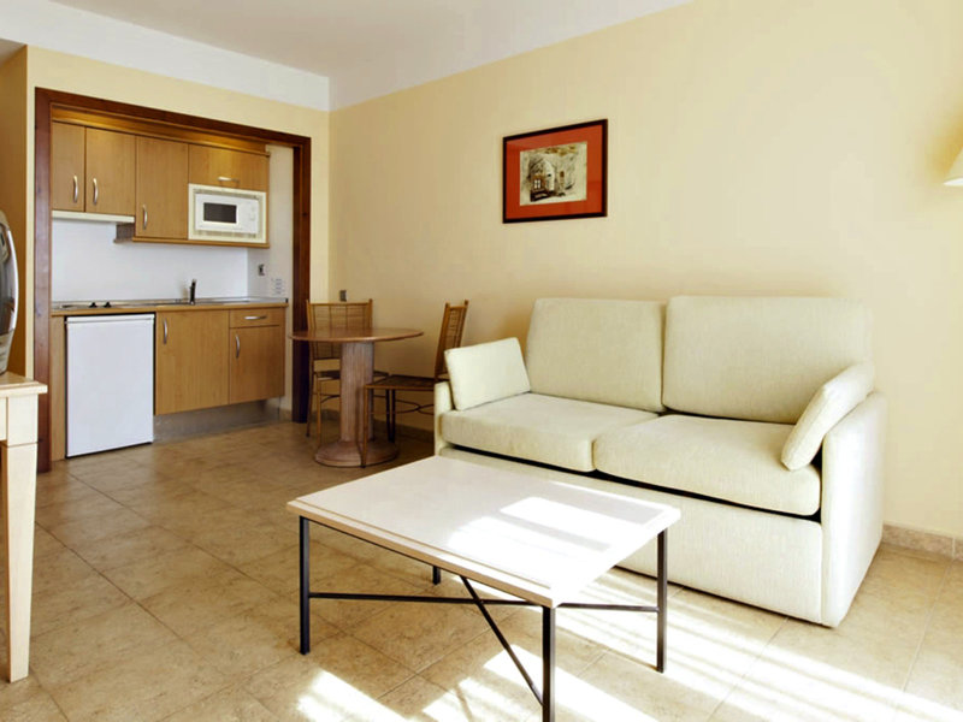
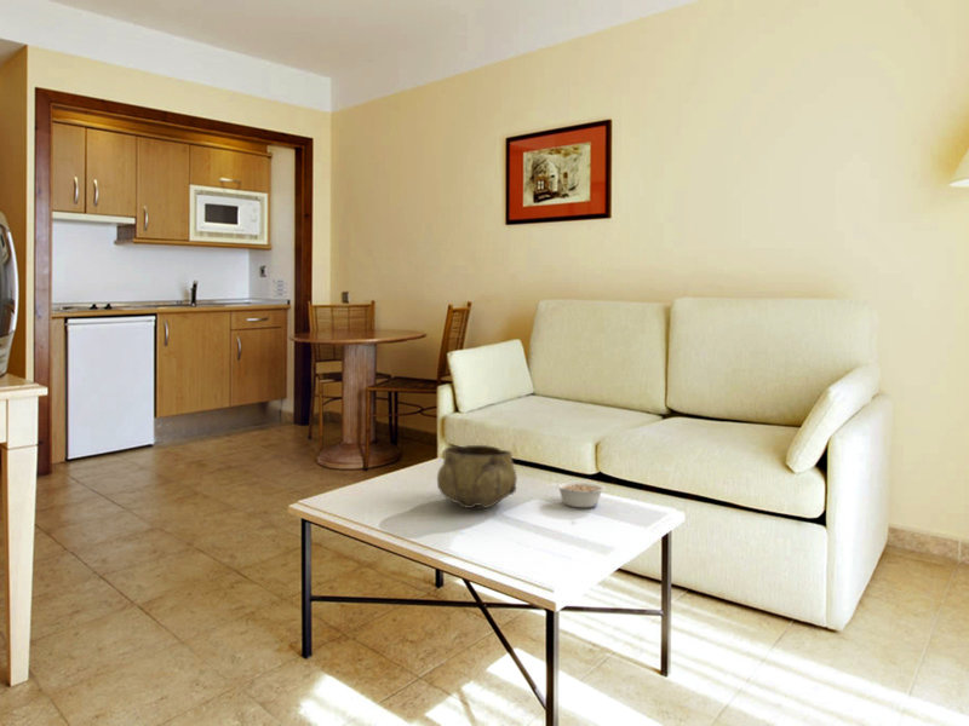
+ decorative bowl (476, 477)
+ legume (581, 494)
